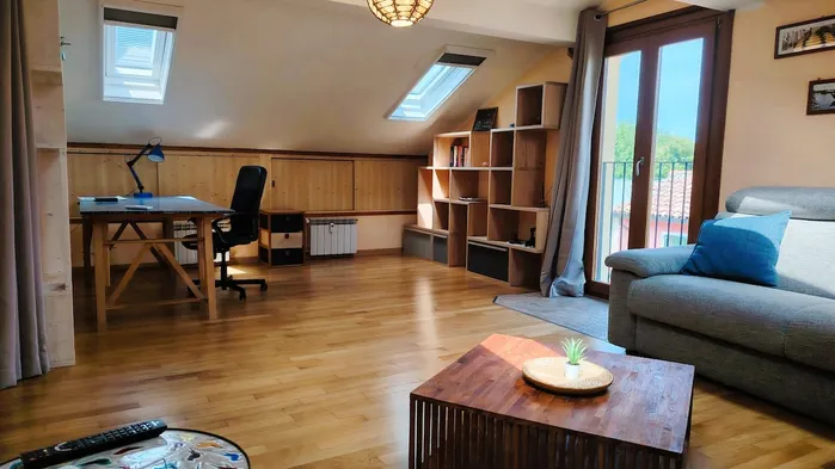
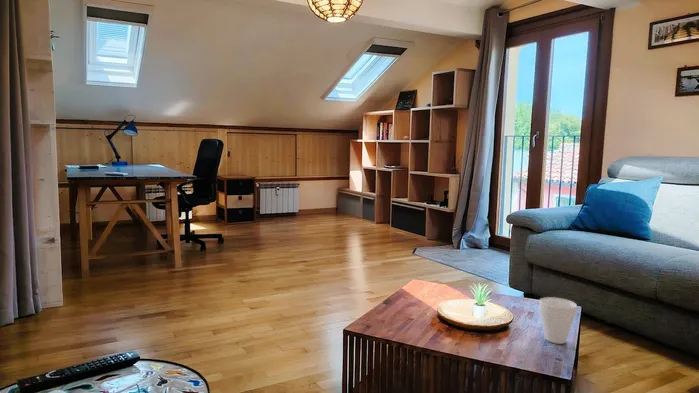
+ cup (556, 321)
